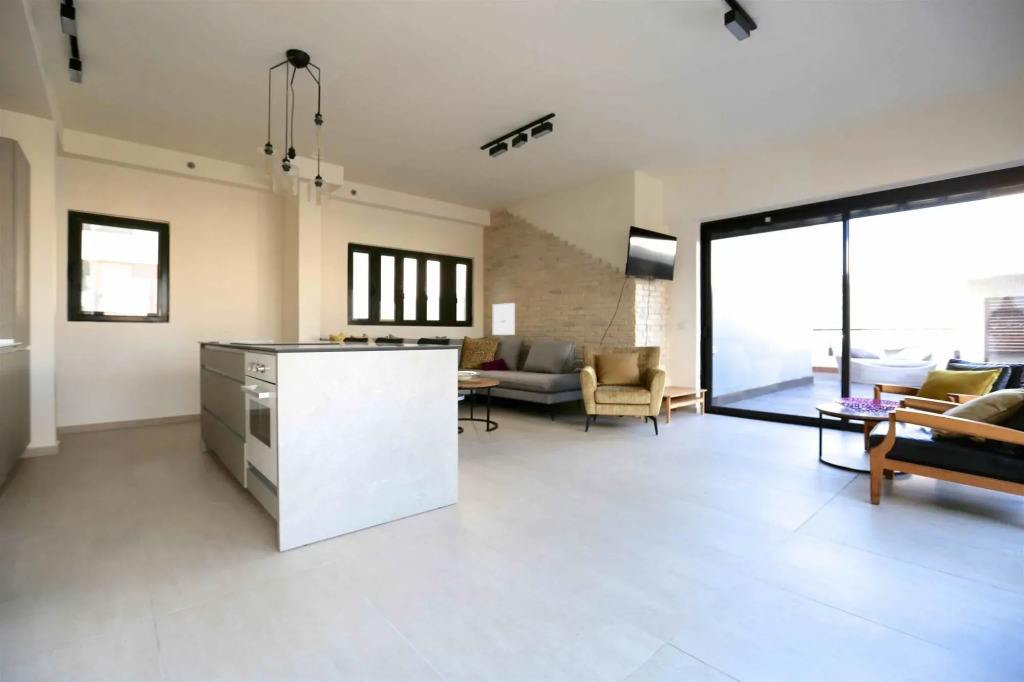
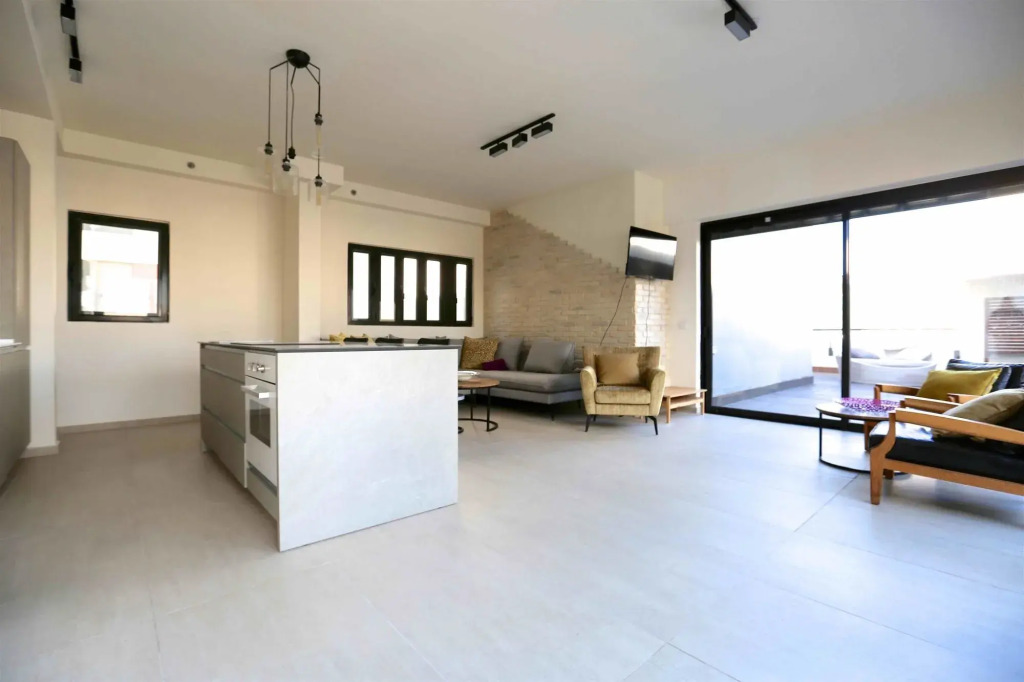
- wall art (503, 319)
